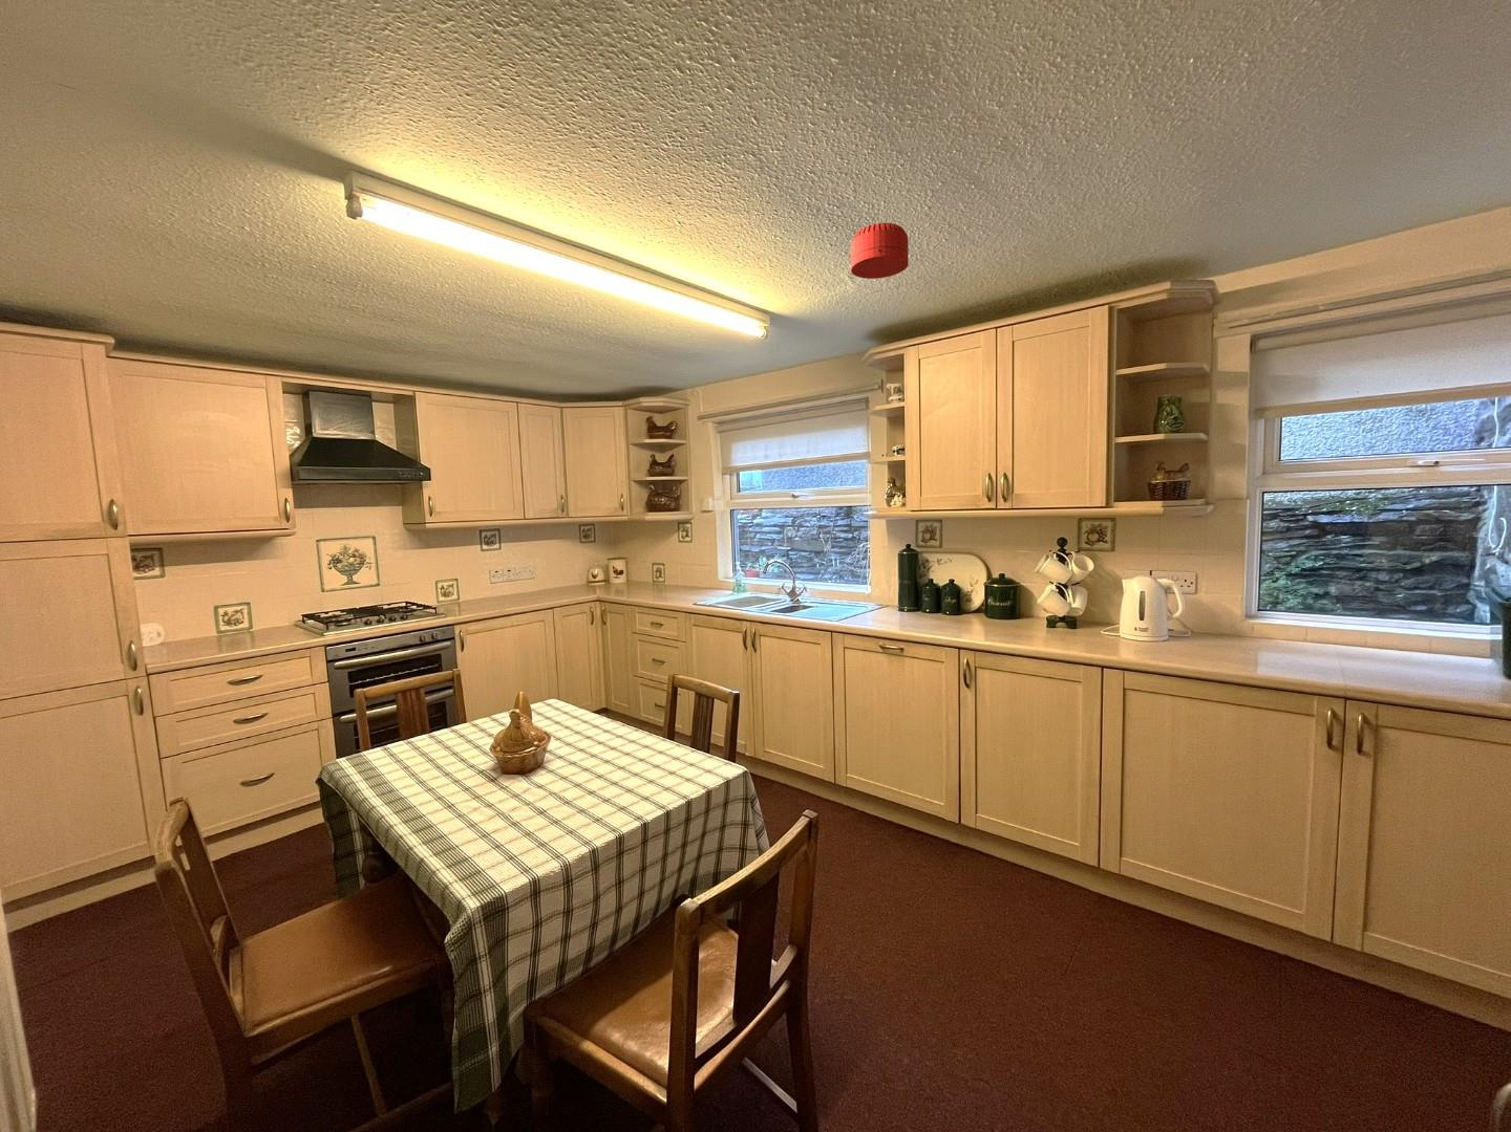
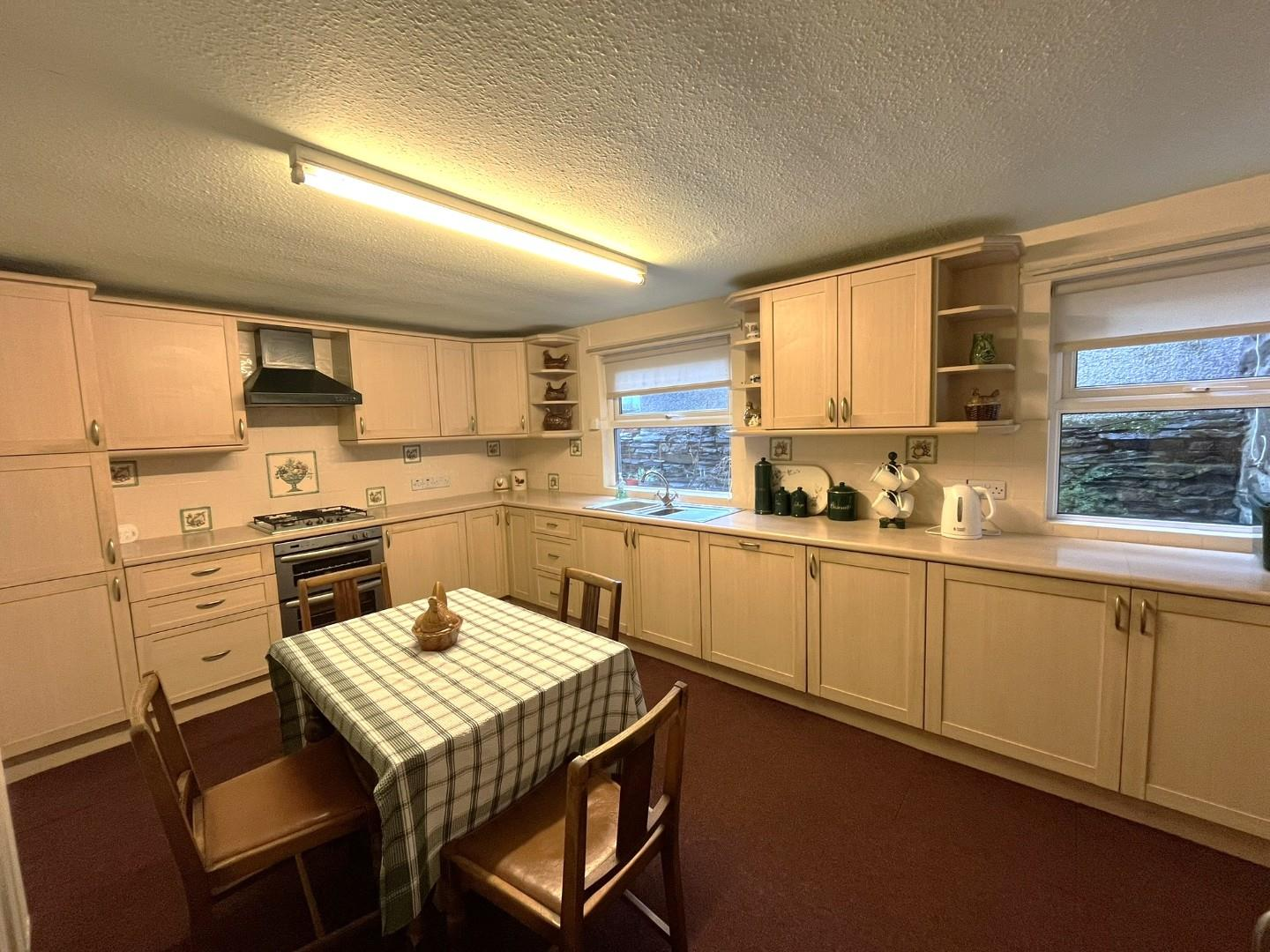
- smoke detector (878, 250)
